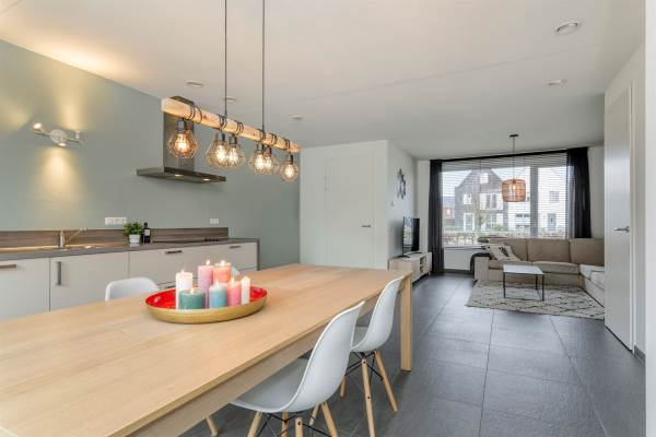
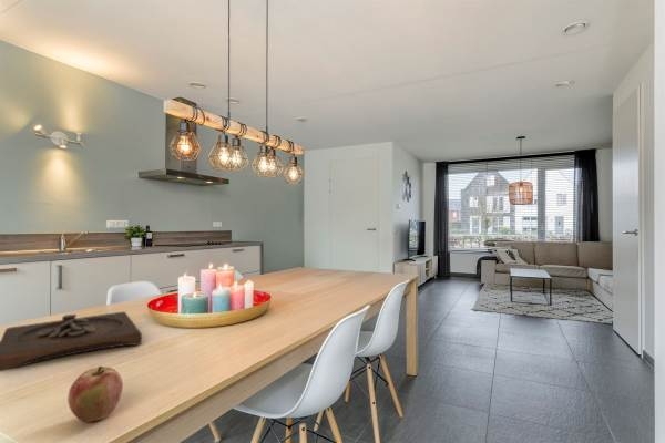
+ apple (95, 391)
+ wooden tray (72, 328)
